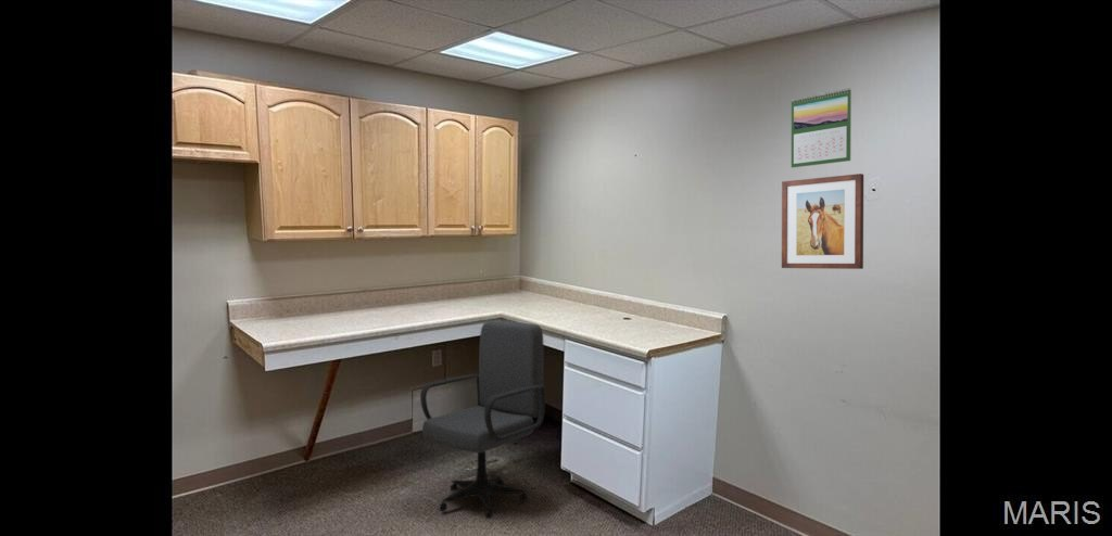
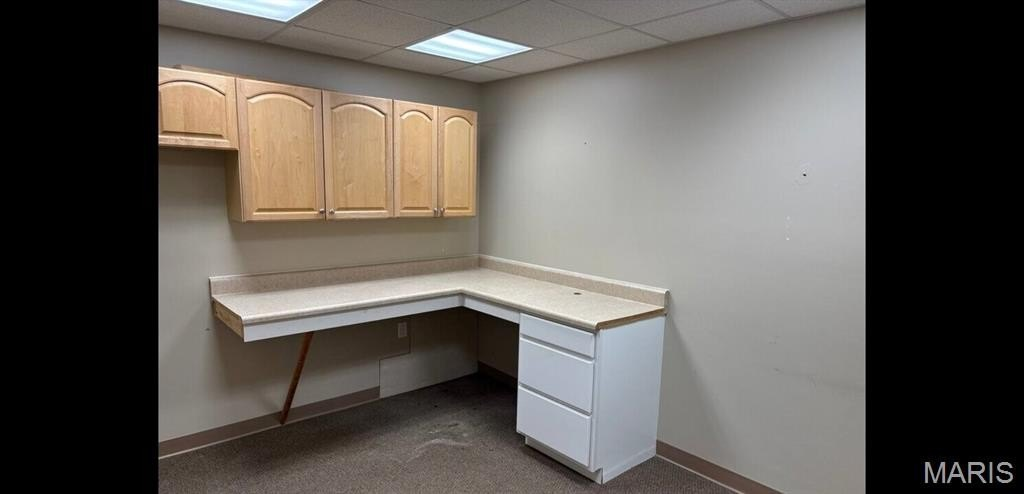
- wall art (820, 222)
- office chair (483, 413)
- calendar (820, 128)
